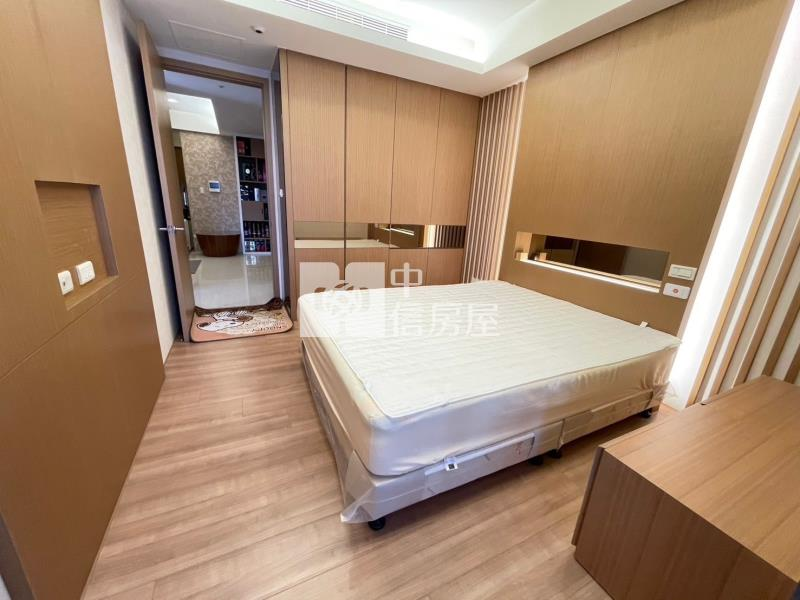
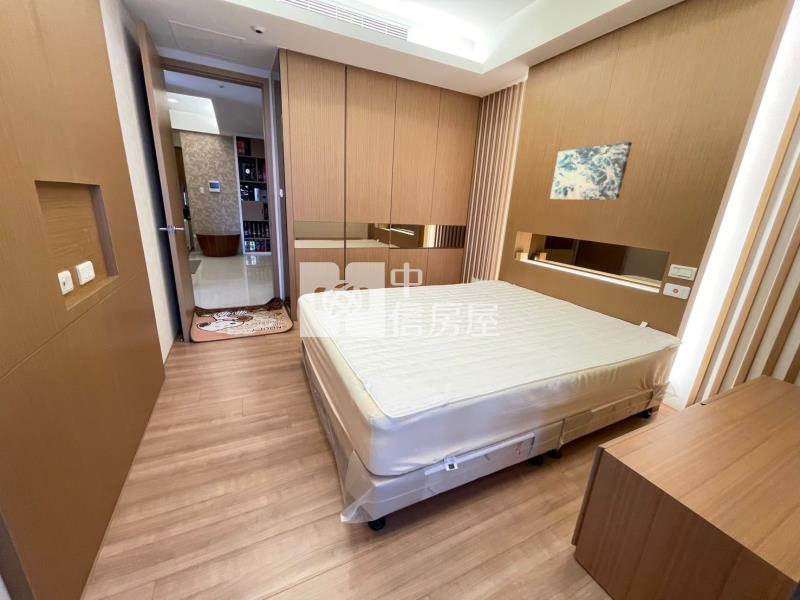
+ wall art (586, 174)
